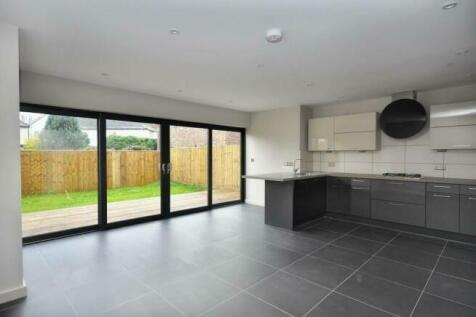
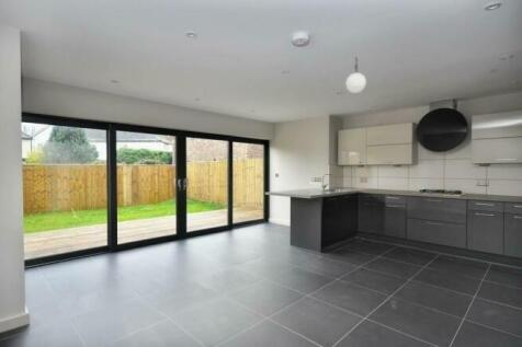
+ pendant lamp (355, 74)
